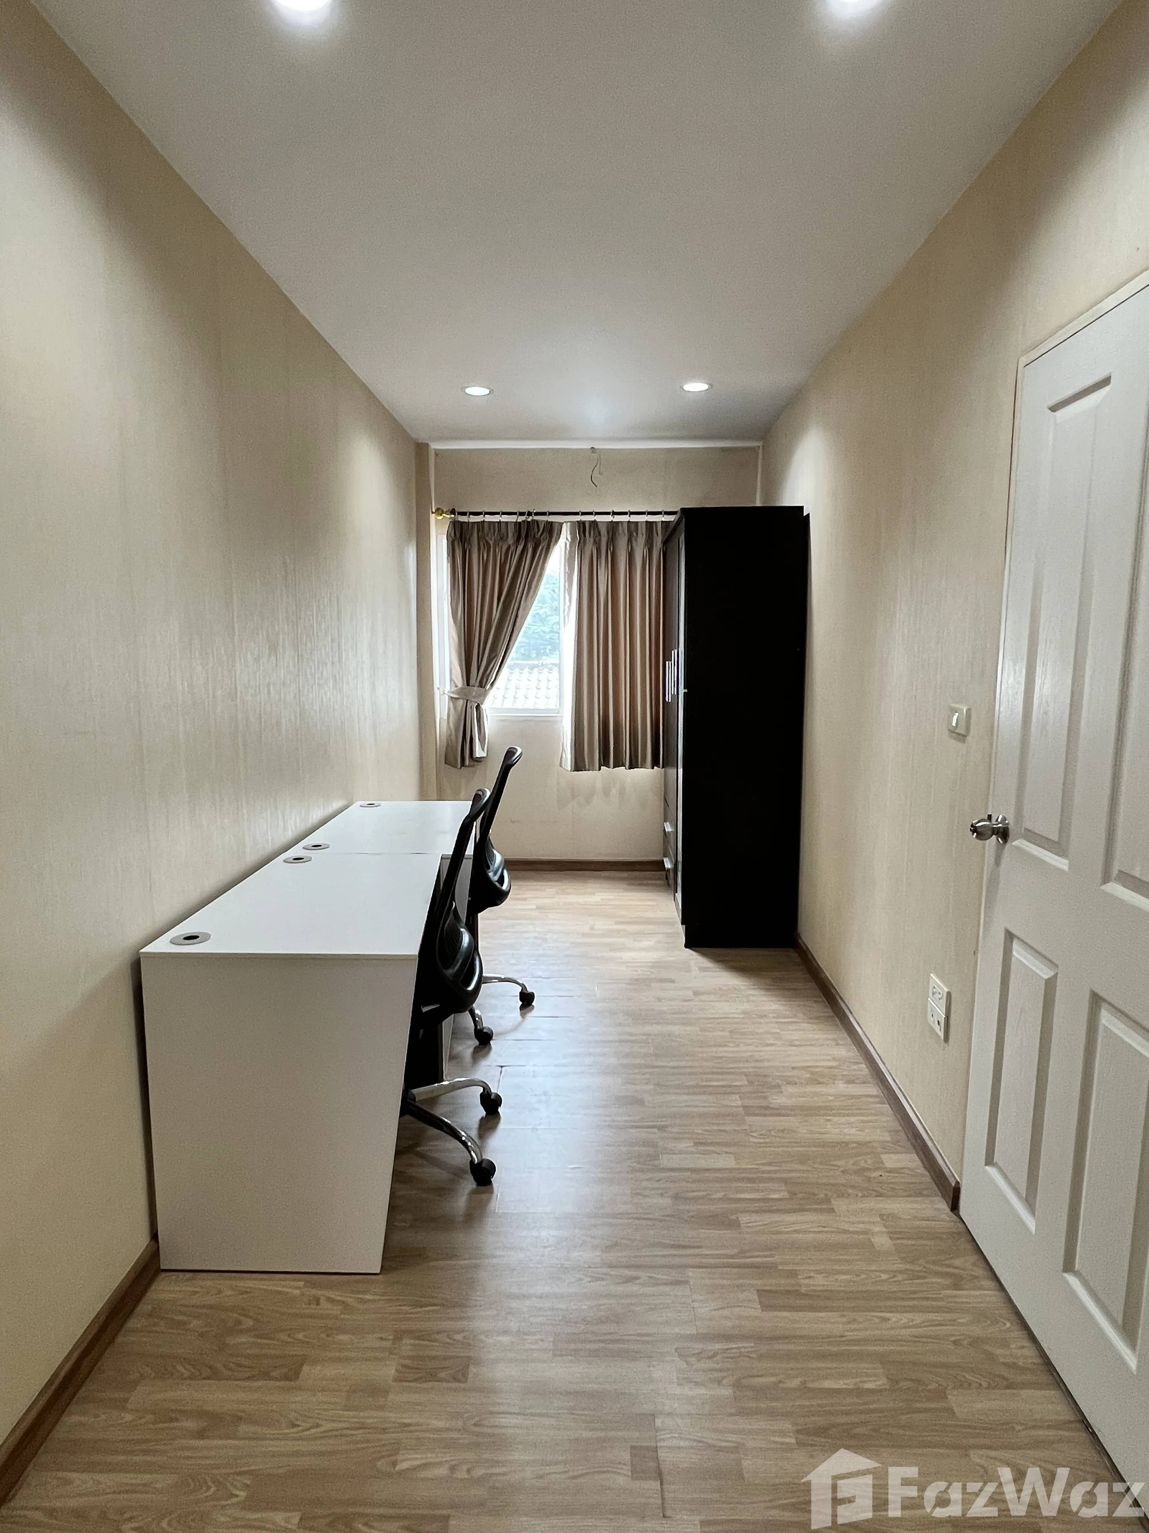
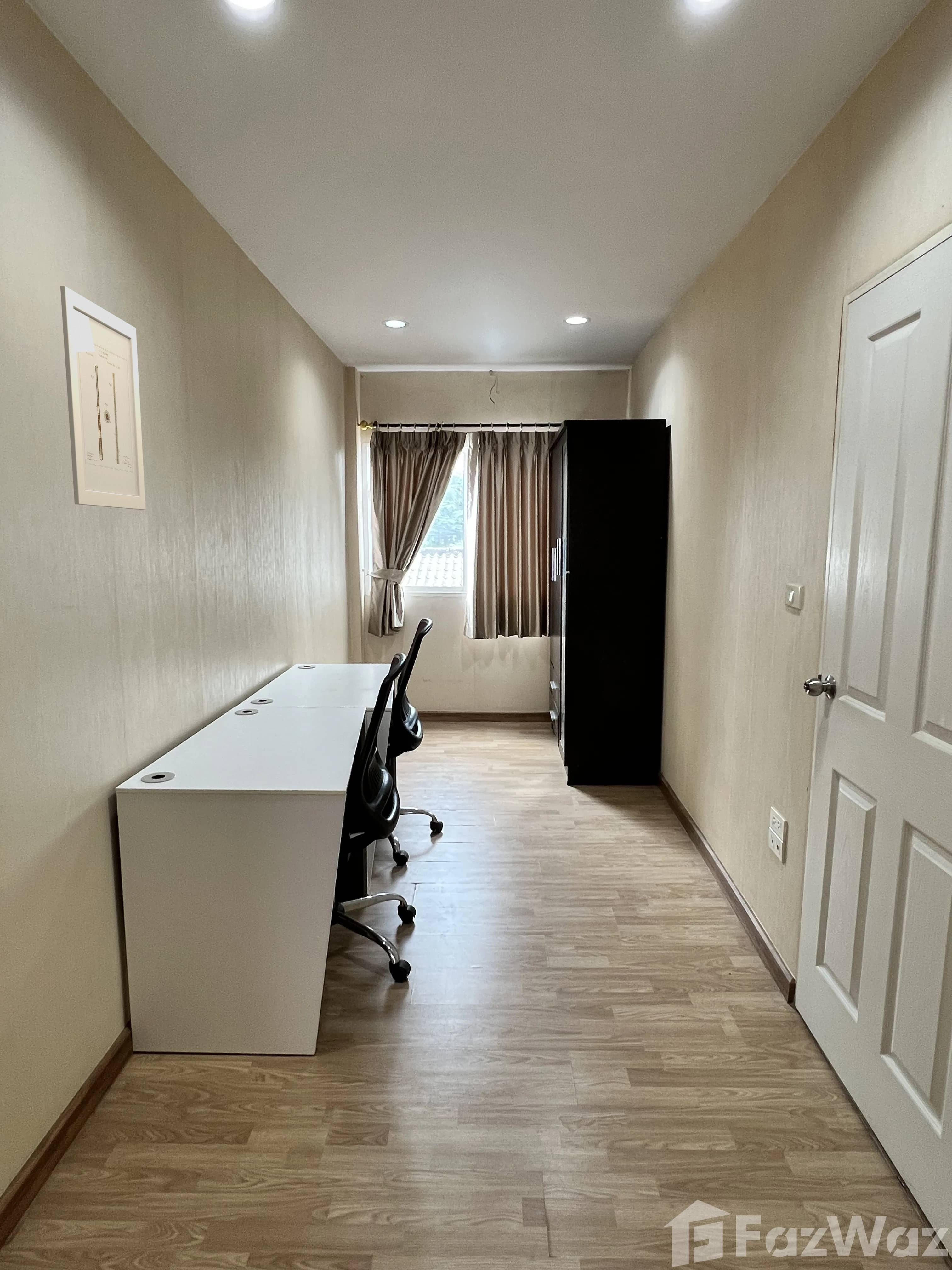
+ wall art (107, 409)
